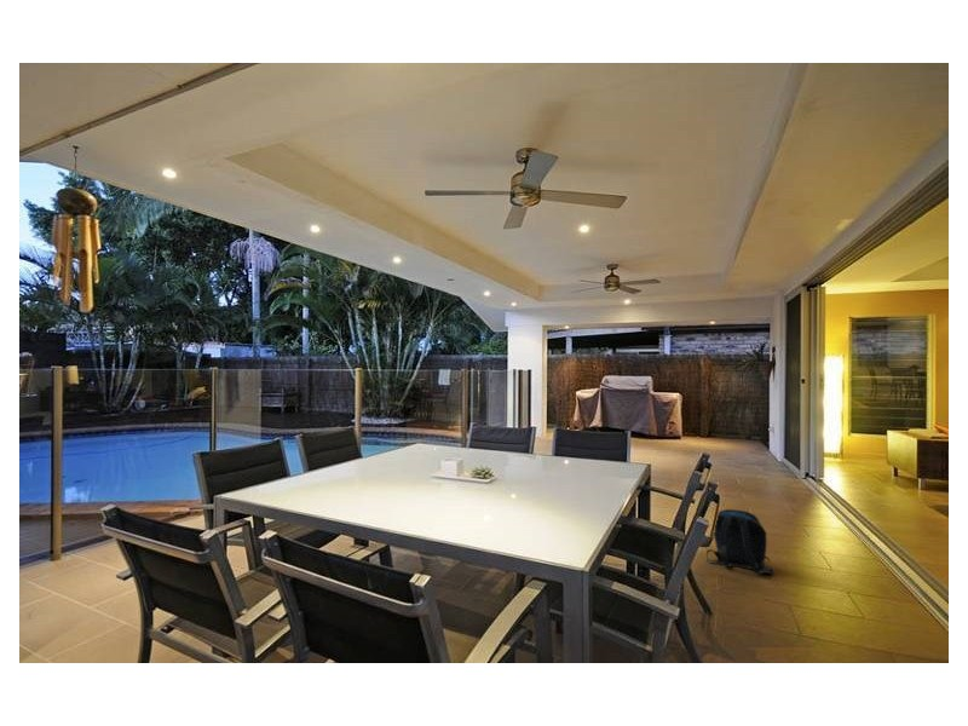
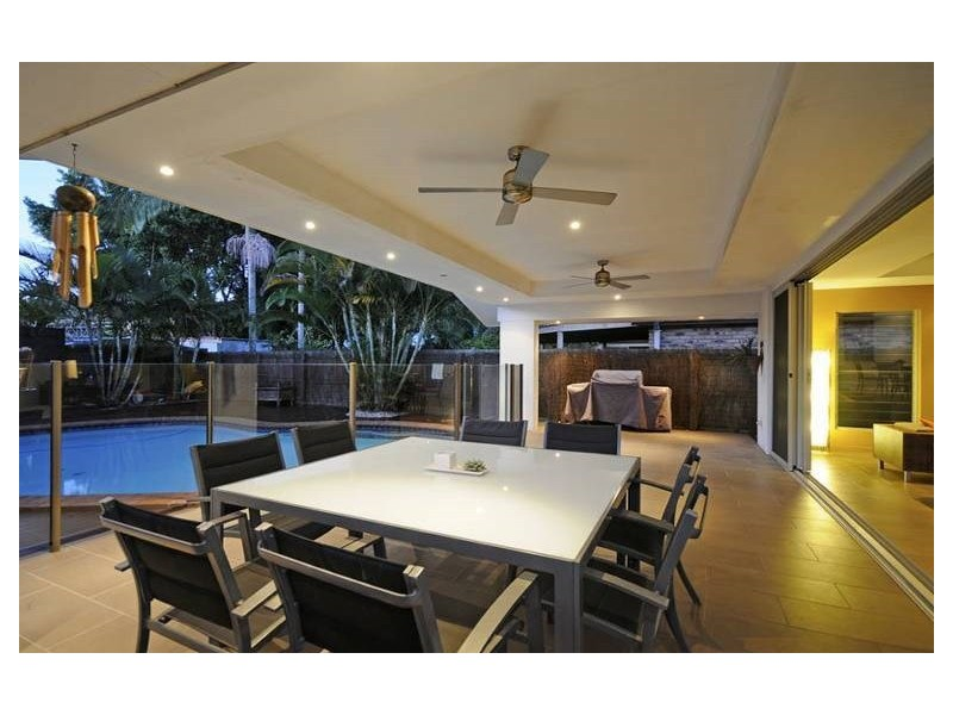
- backpack (739, 538)
